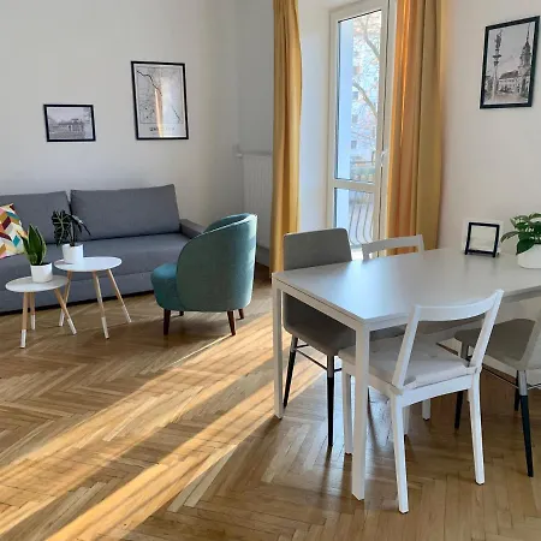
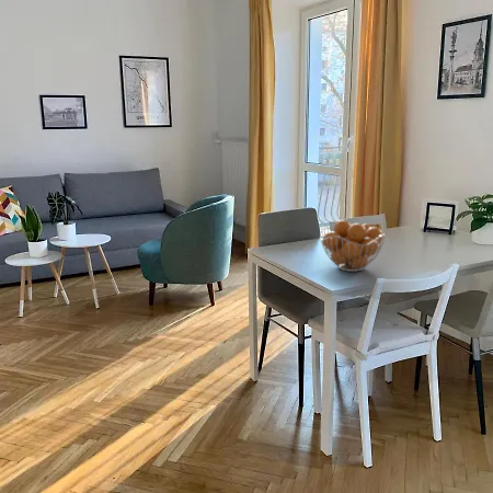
+ fruit basket (352, 244)
